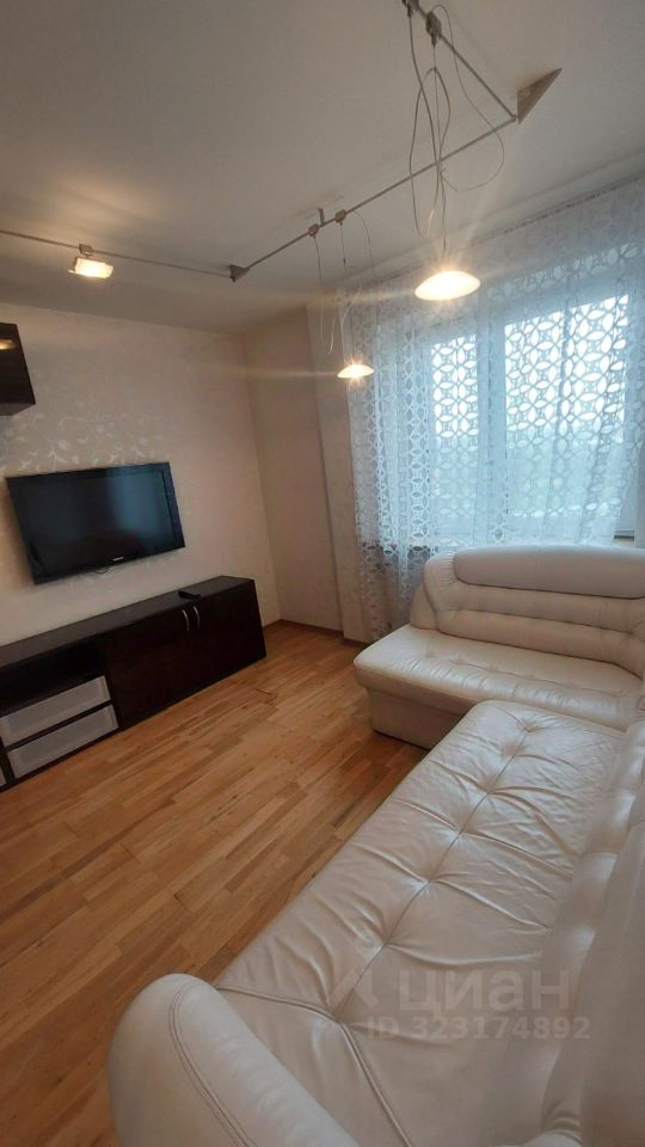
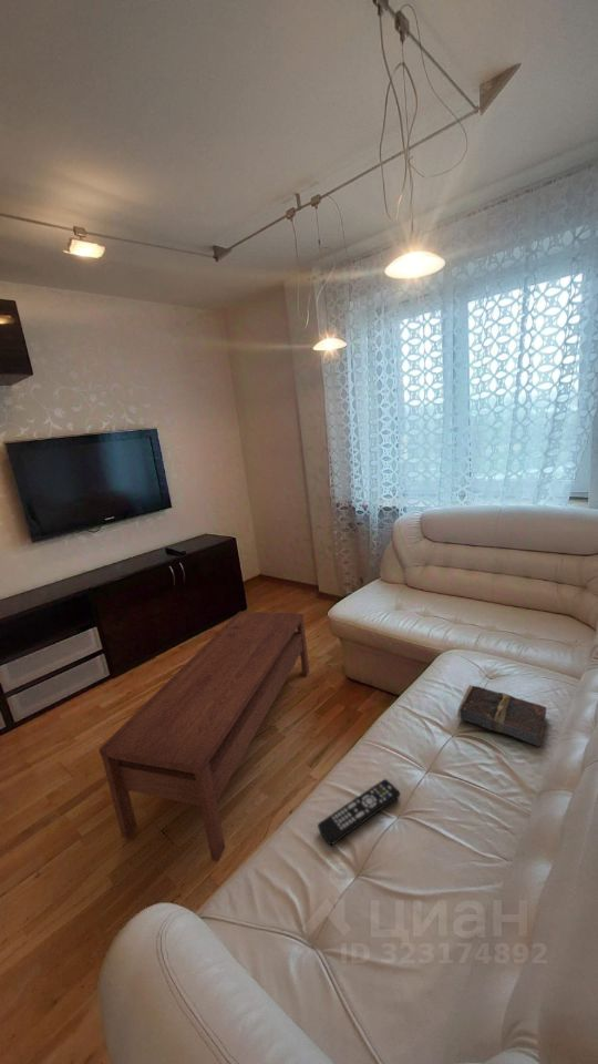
+ book (501, 712)
+ coffee table (231, 702)
+ remote control (360, 810)
